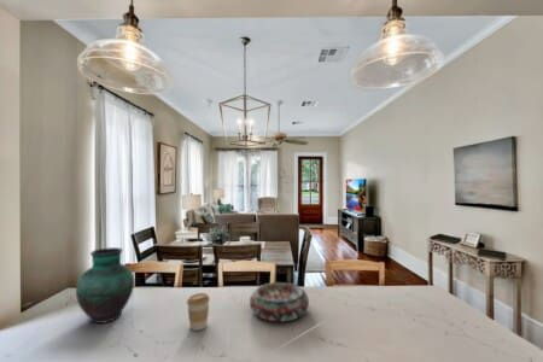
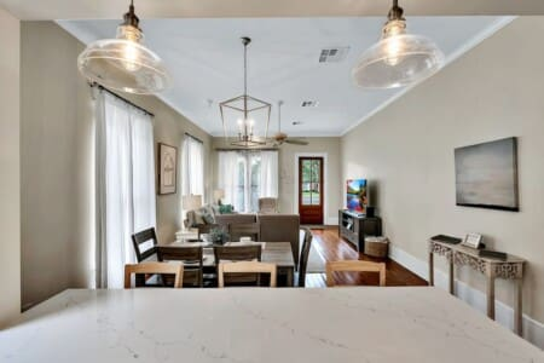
- decorative bowl (279, 300)
- coffee cup (198, 310)
- vase (106, 282)
